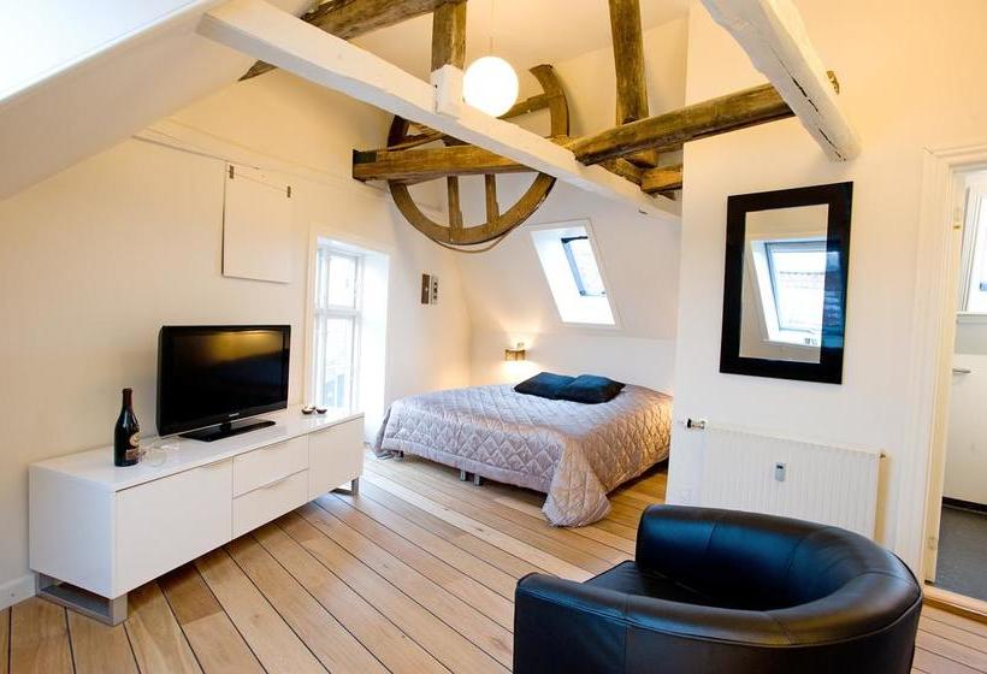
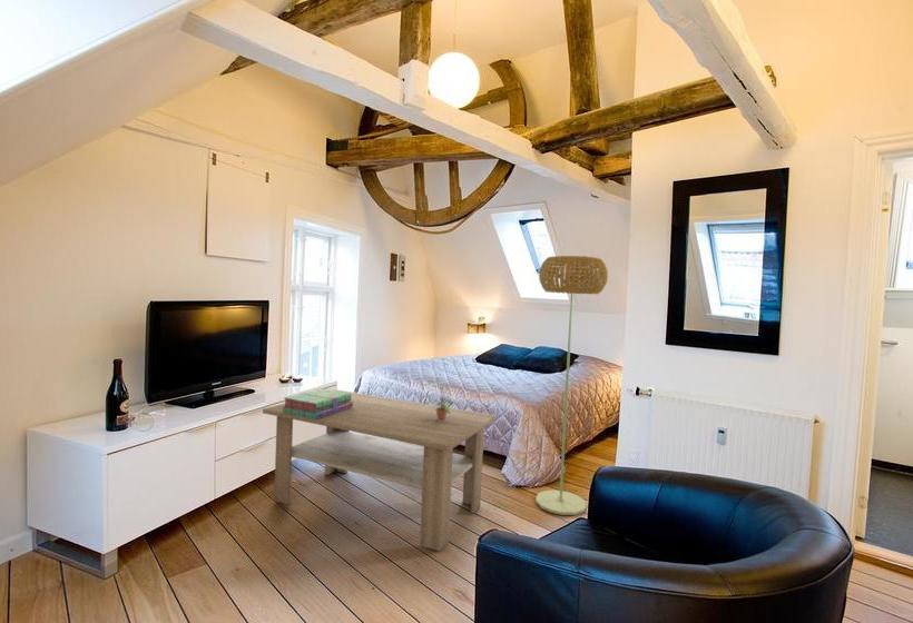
+ stack of books (318, 402)
+ floor lamp (567, 382)
+ potted plant (441, 396)
+ coffee table (380, 457)
